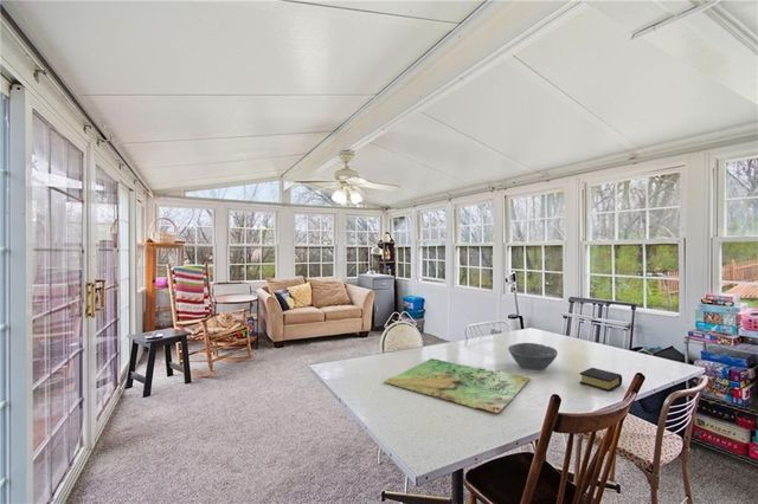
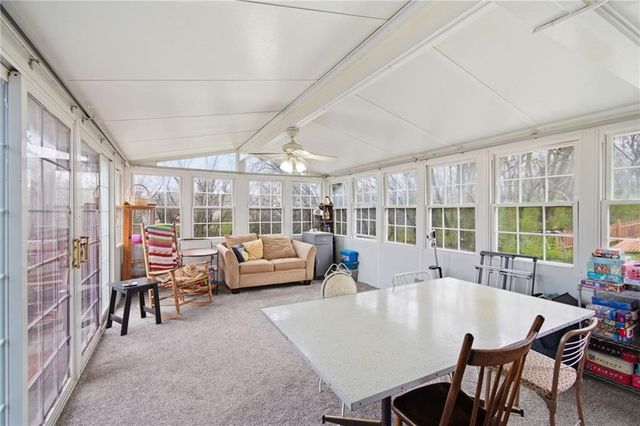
- bowl (532, 357)
- board game (457, 379)
- book (600, 379)
